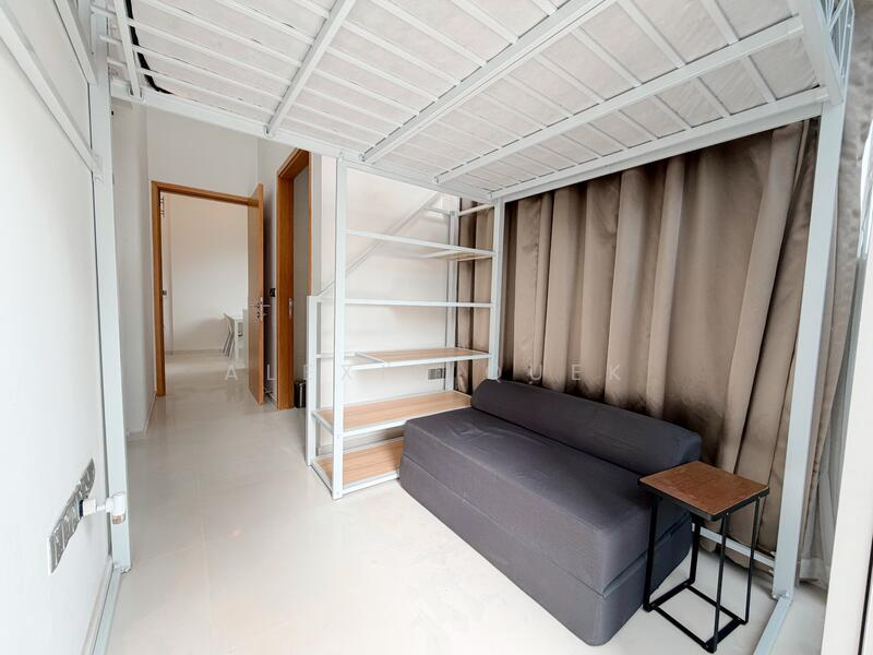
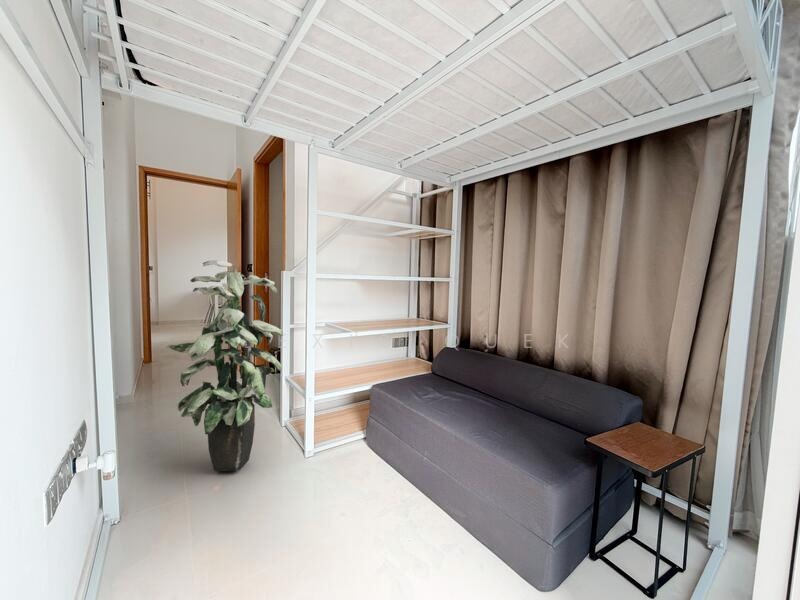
+ indoor plant (228, 363)
